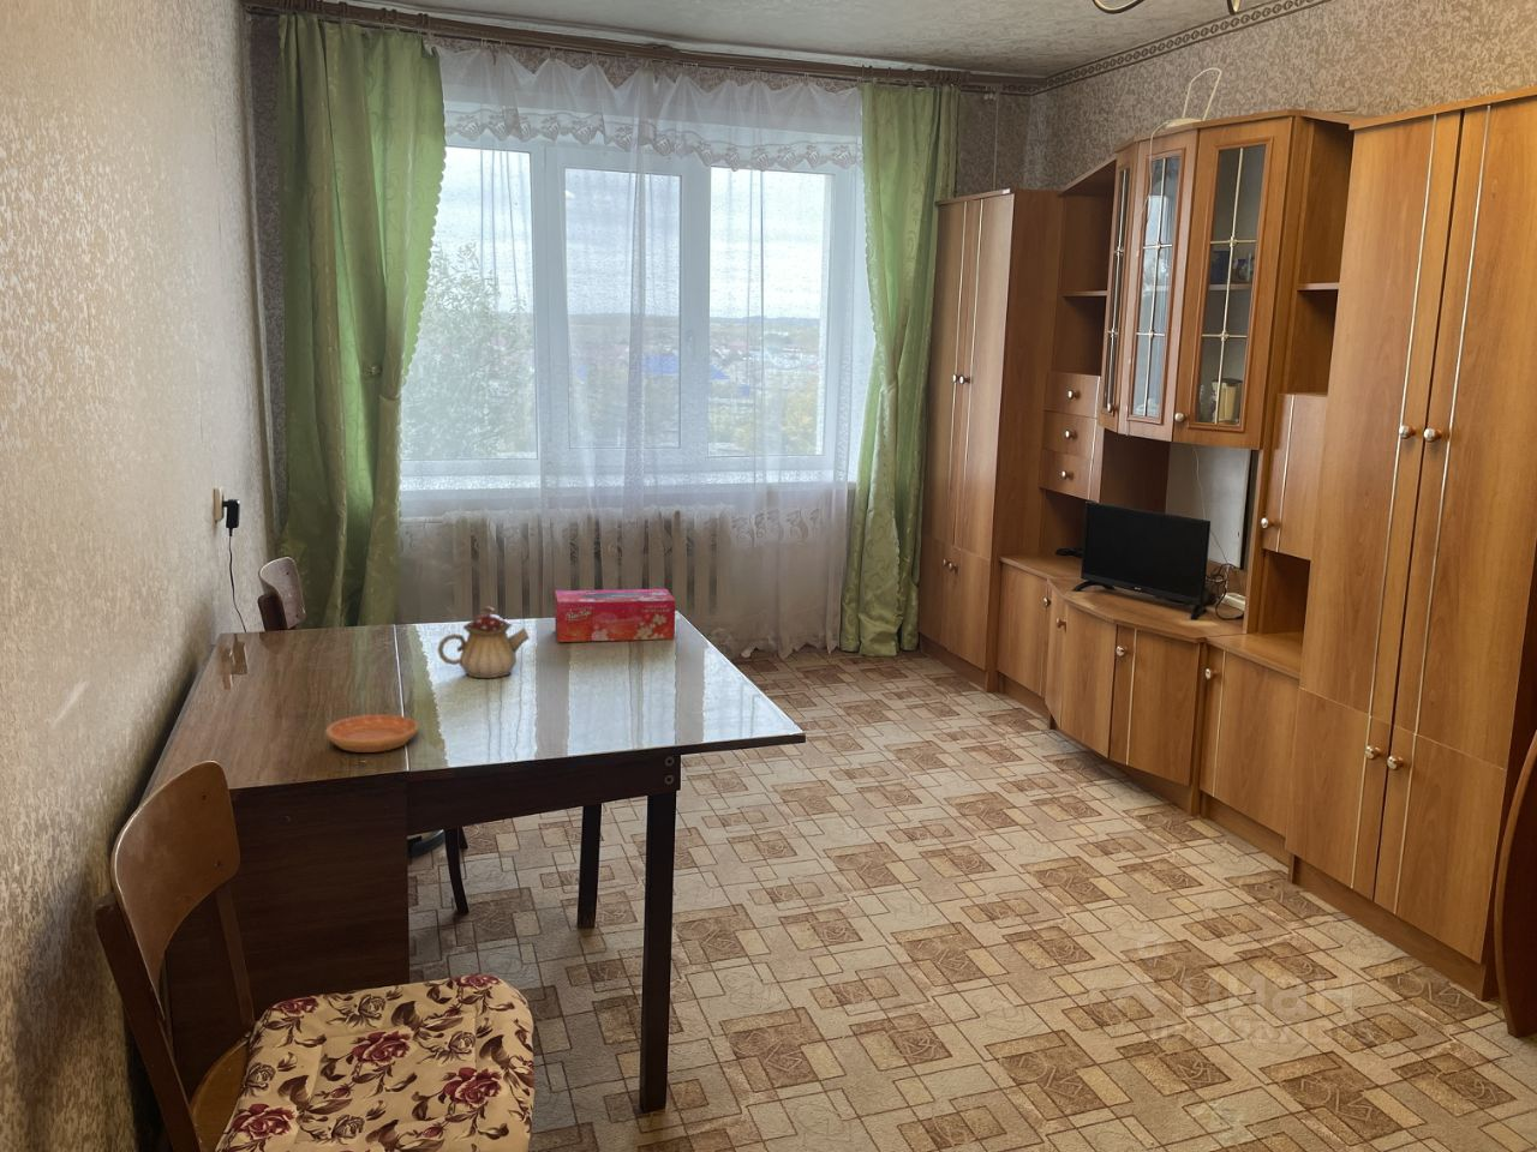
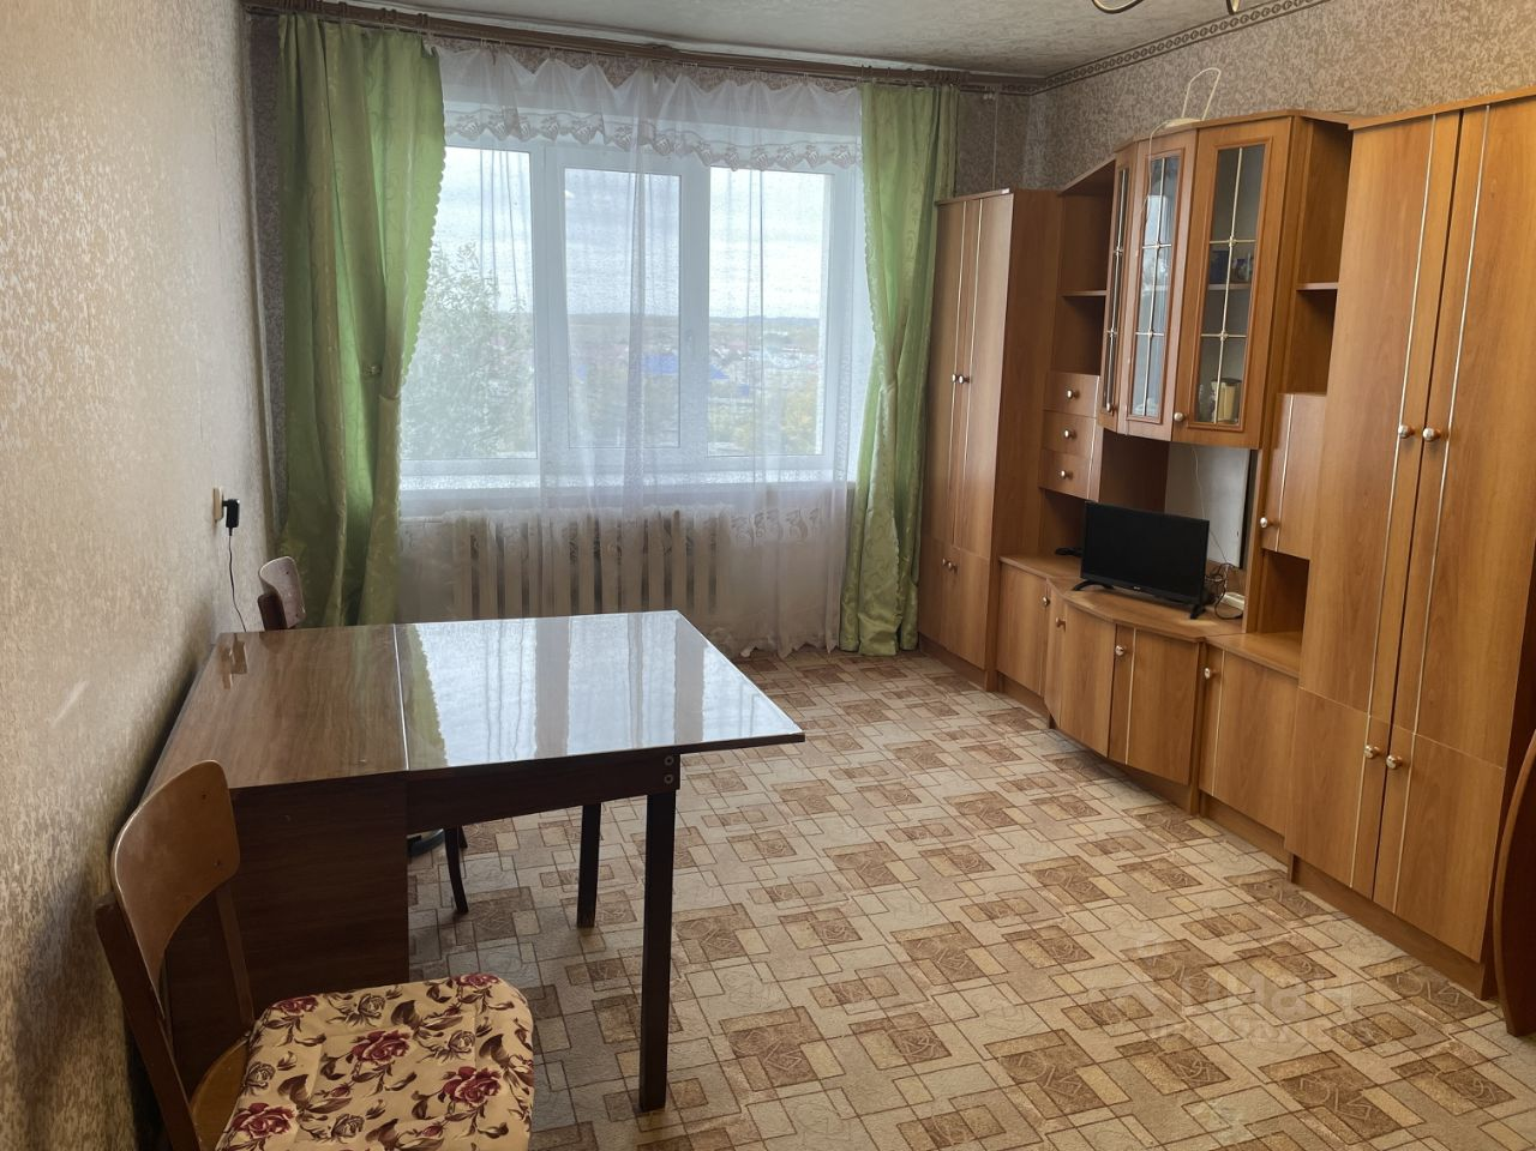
- tissue box (614, 615)
- teapot (484, 640)
- saucer (373, 733)
